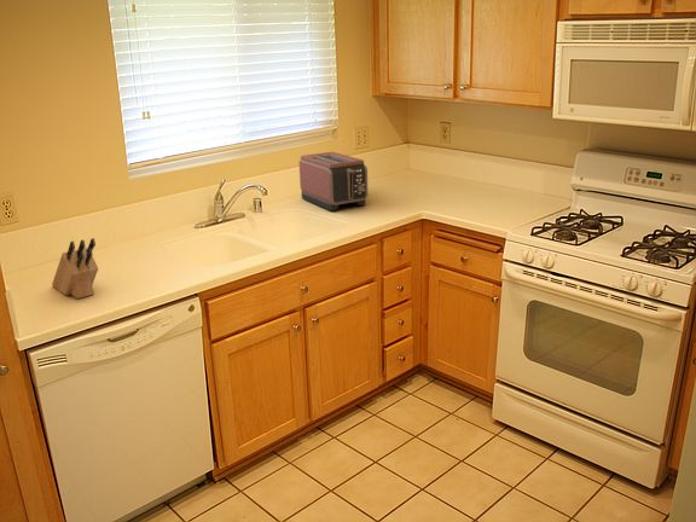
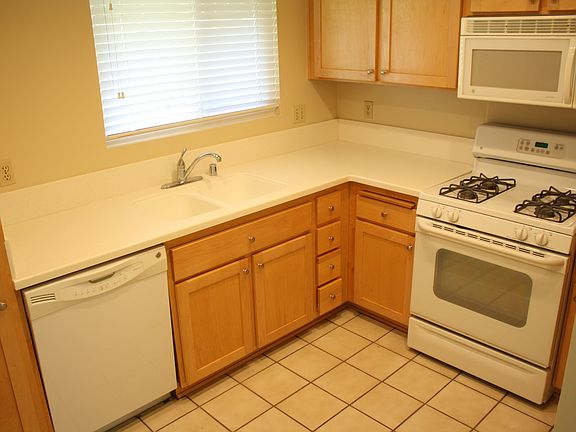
- toaster (334, 180)
- knife block (74, 262)
